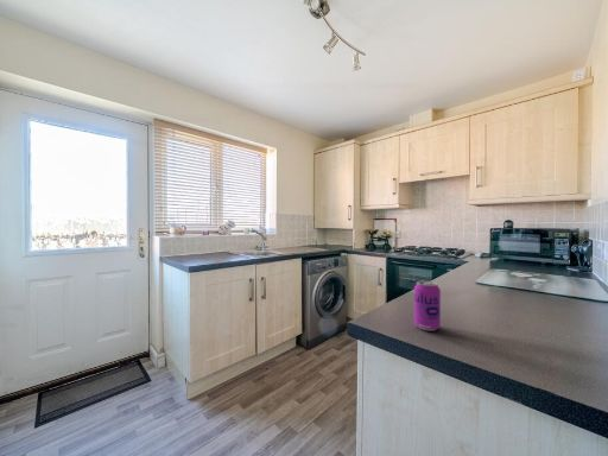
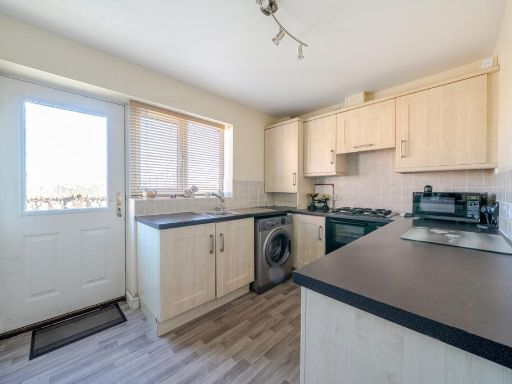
- beverage can (426, 304)
